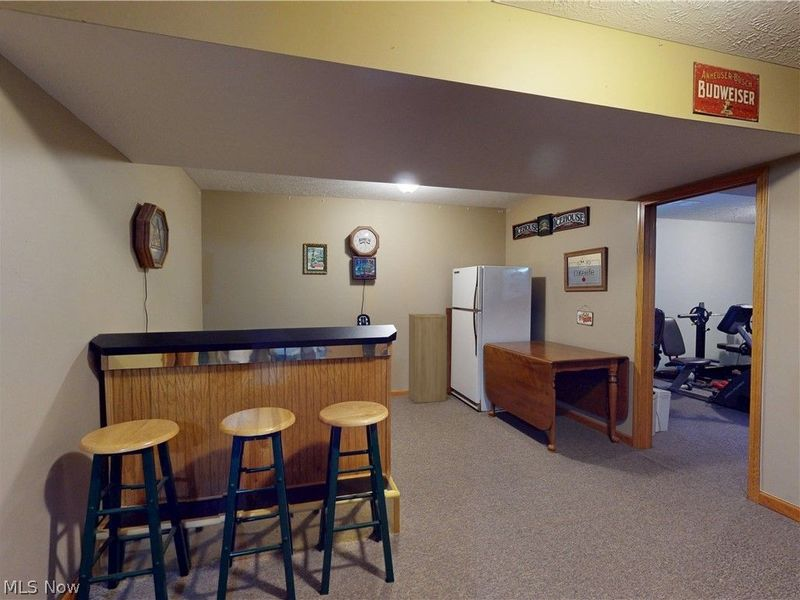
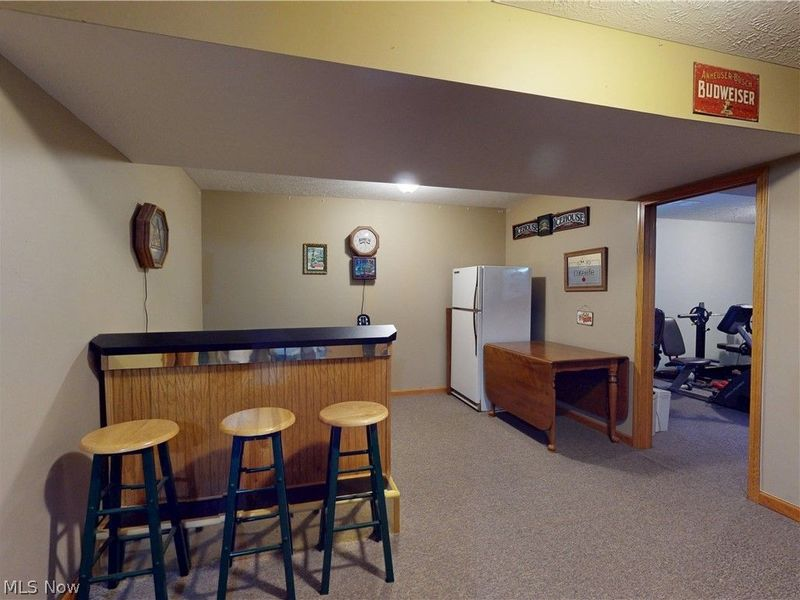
- storage cabinet (426, 356)
